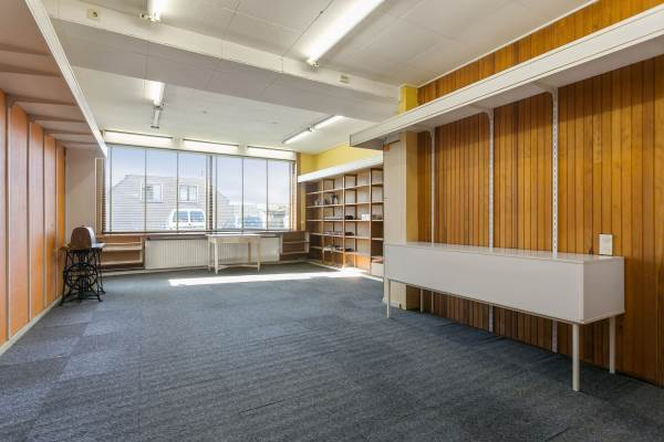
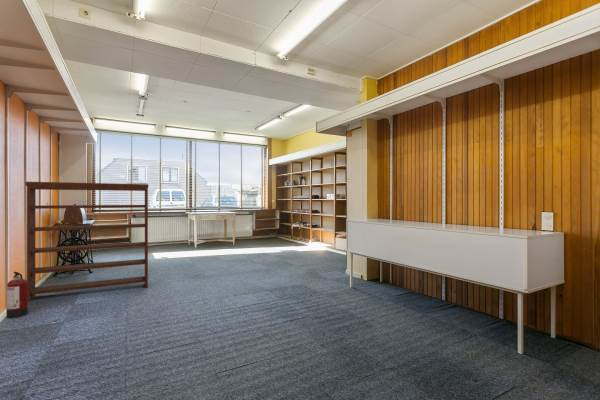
+ fire extinguisher (18, 292)
+ bookshelf (92, 245)
